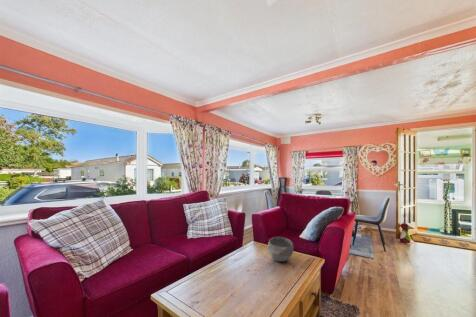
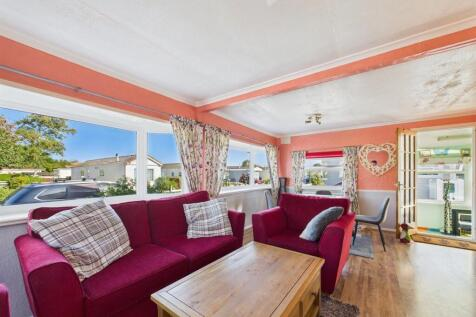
- bowl (280, 250)
